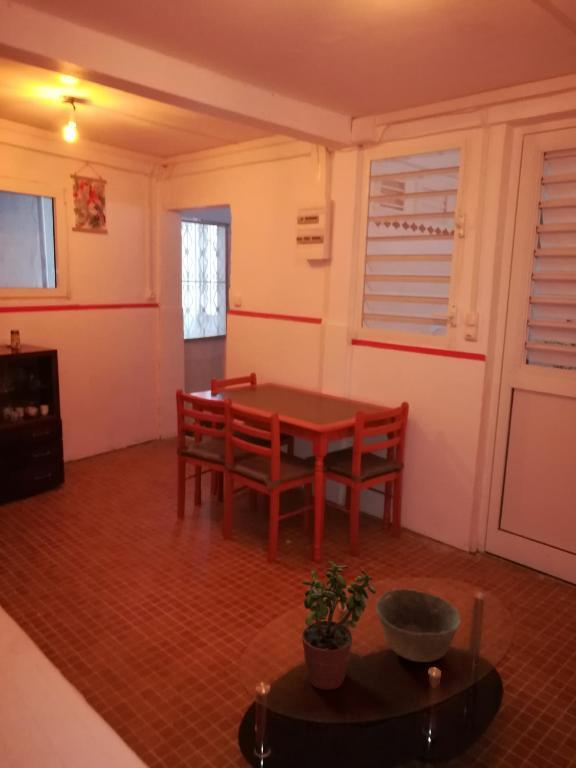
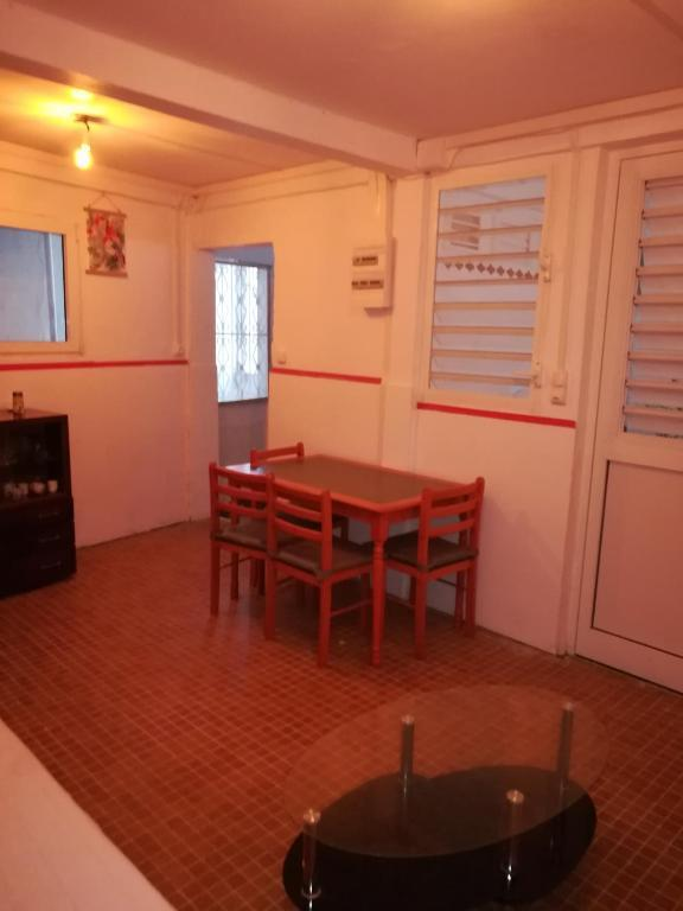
- potted plant (329, 627)
- bowl (415, 631)
